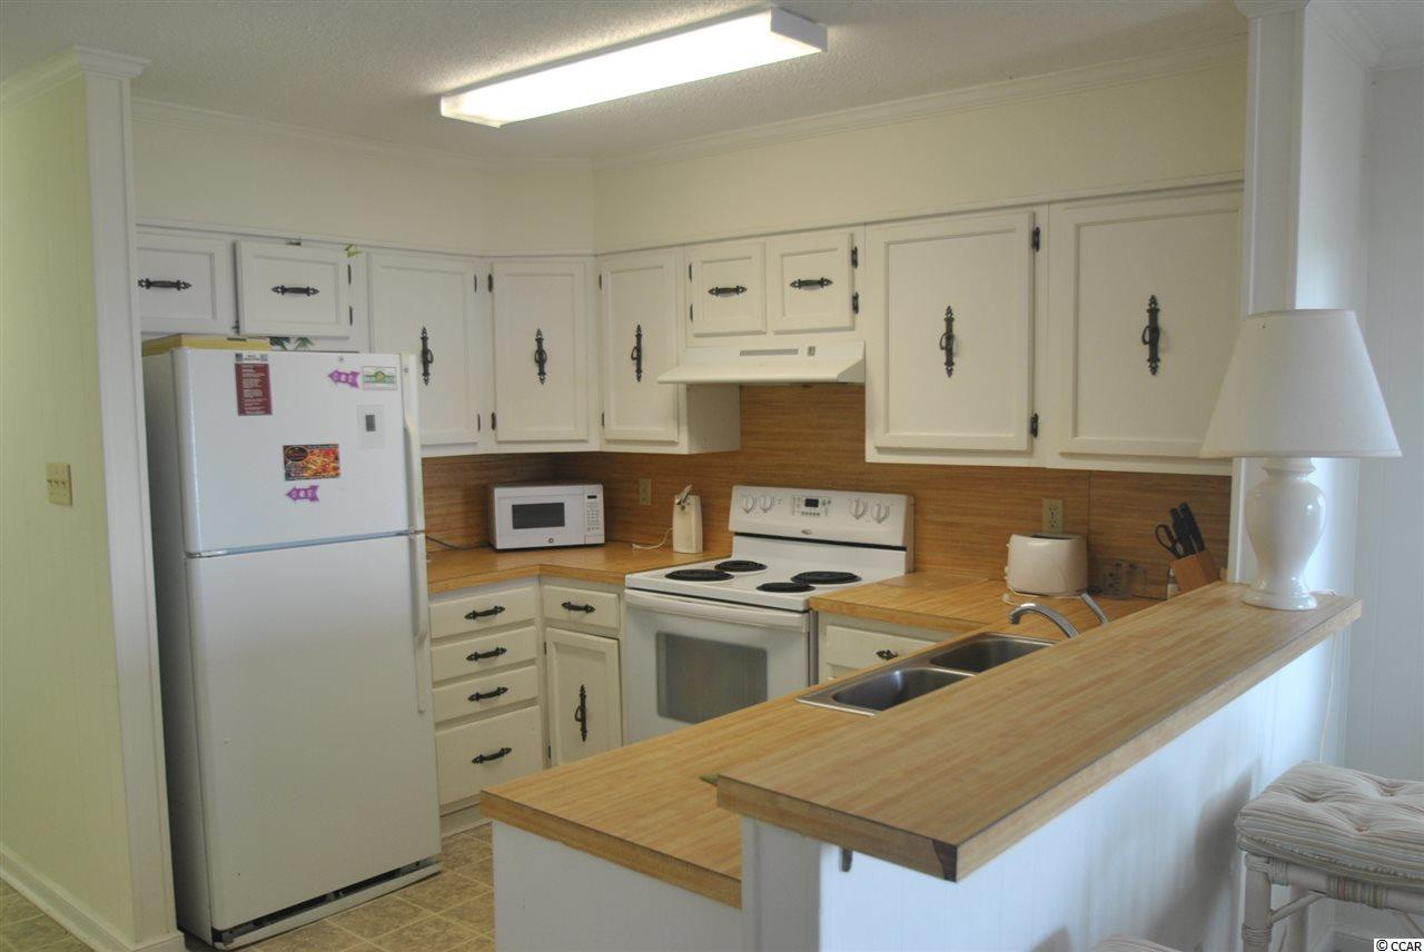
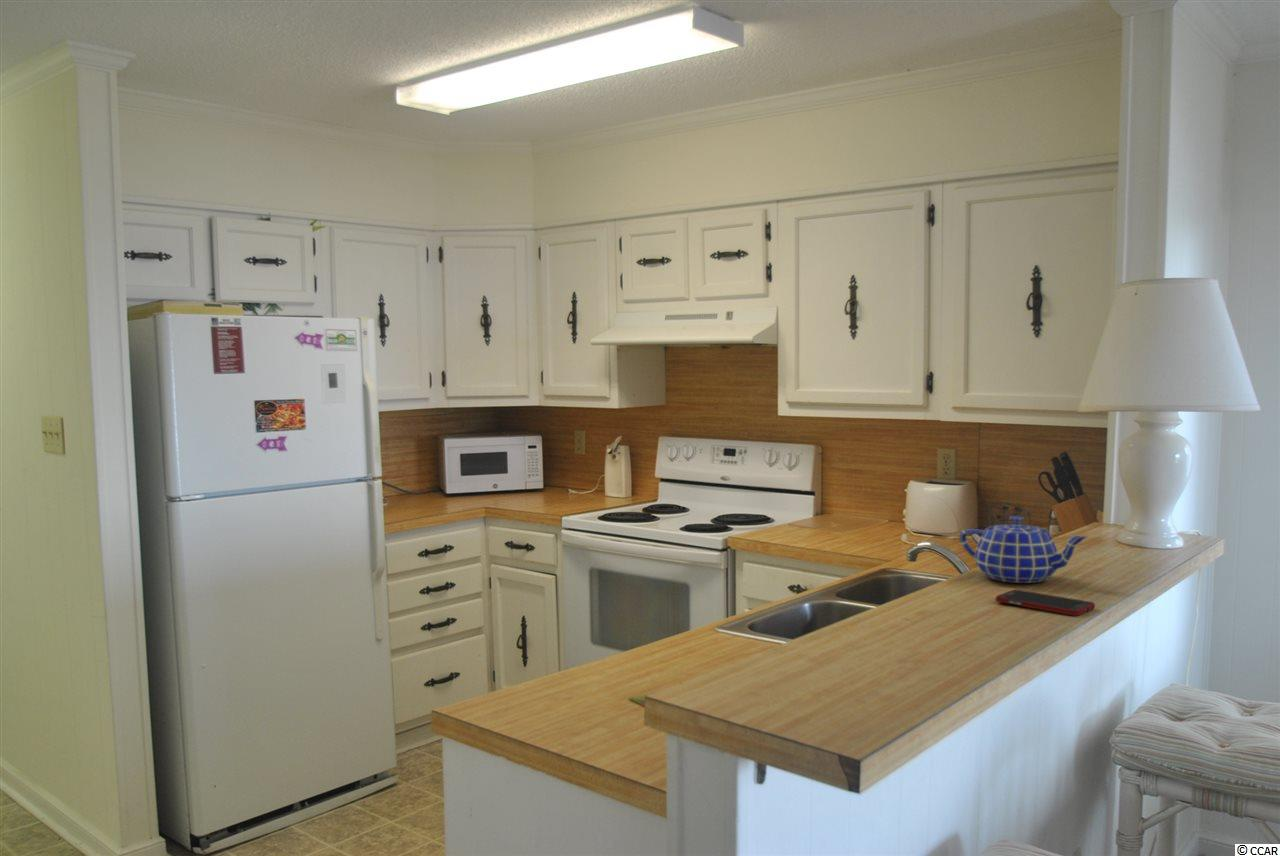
+ teapot (1020, 547)
+ cell phone (1044, 602)
